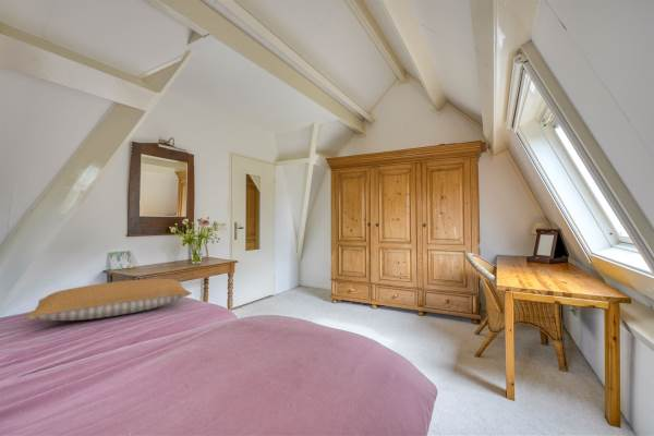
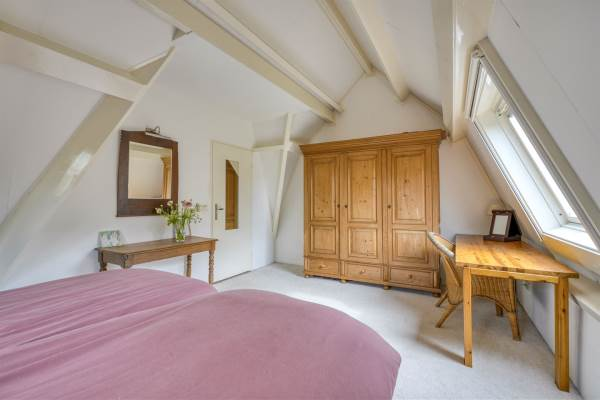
- pillow (119, 296)
